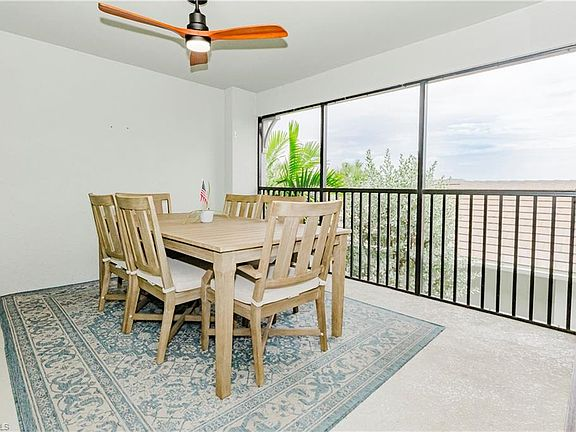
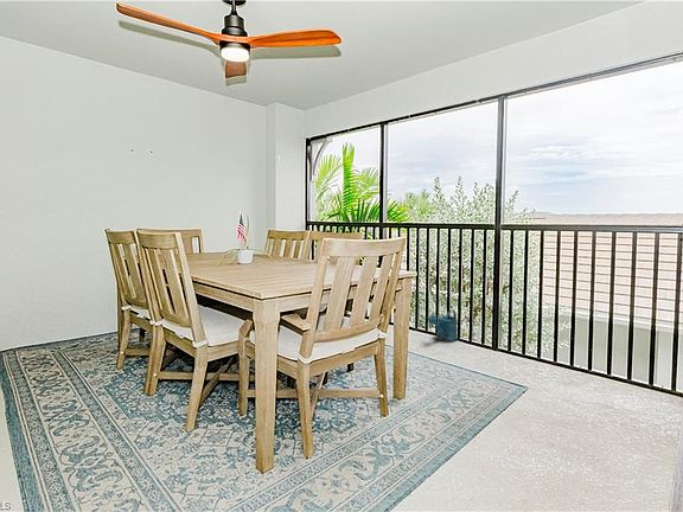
+ watering can (443, 326)
